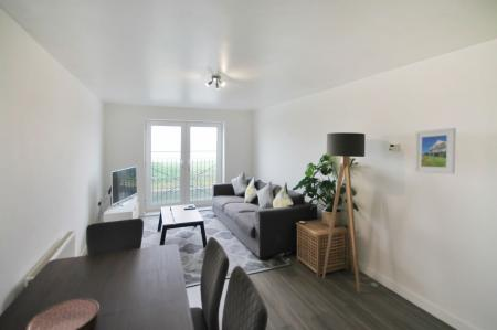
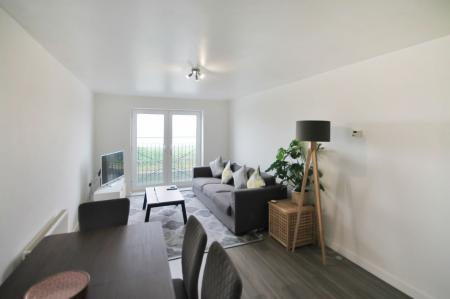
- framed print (433, 151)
